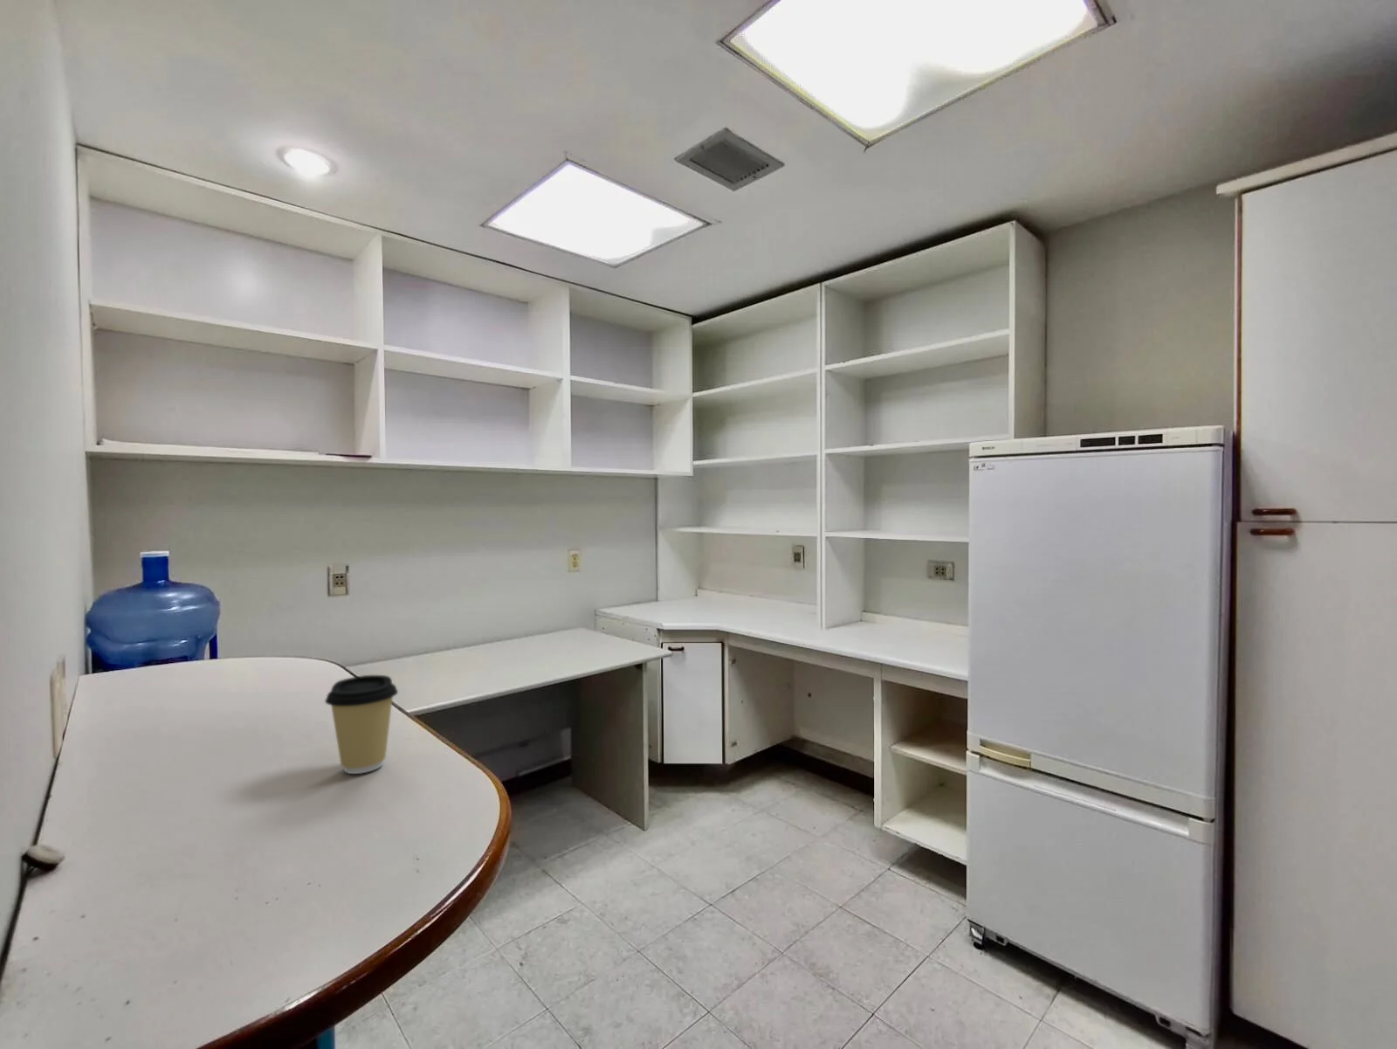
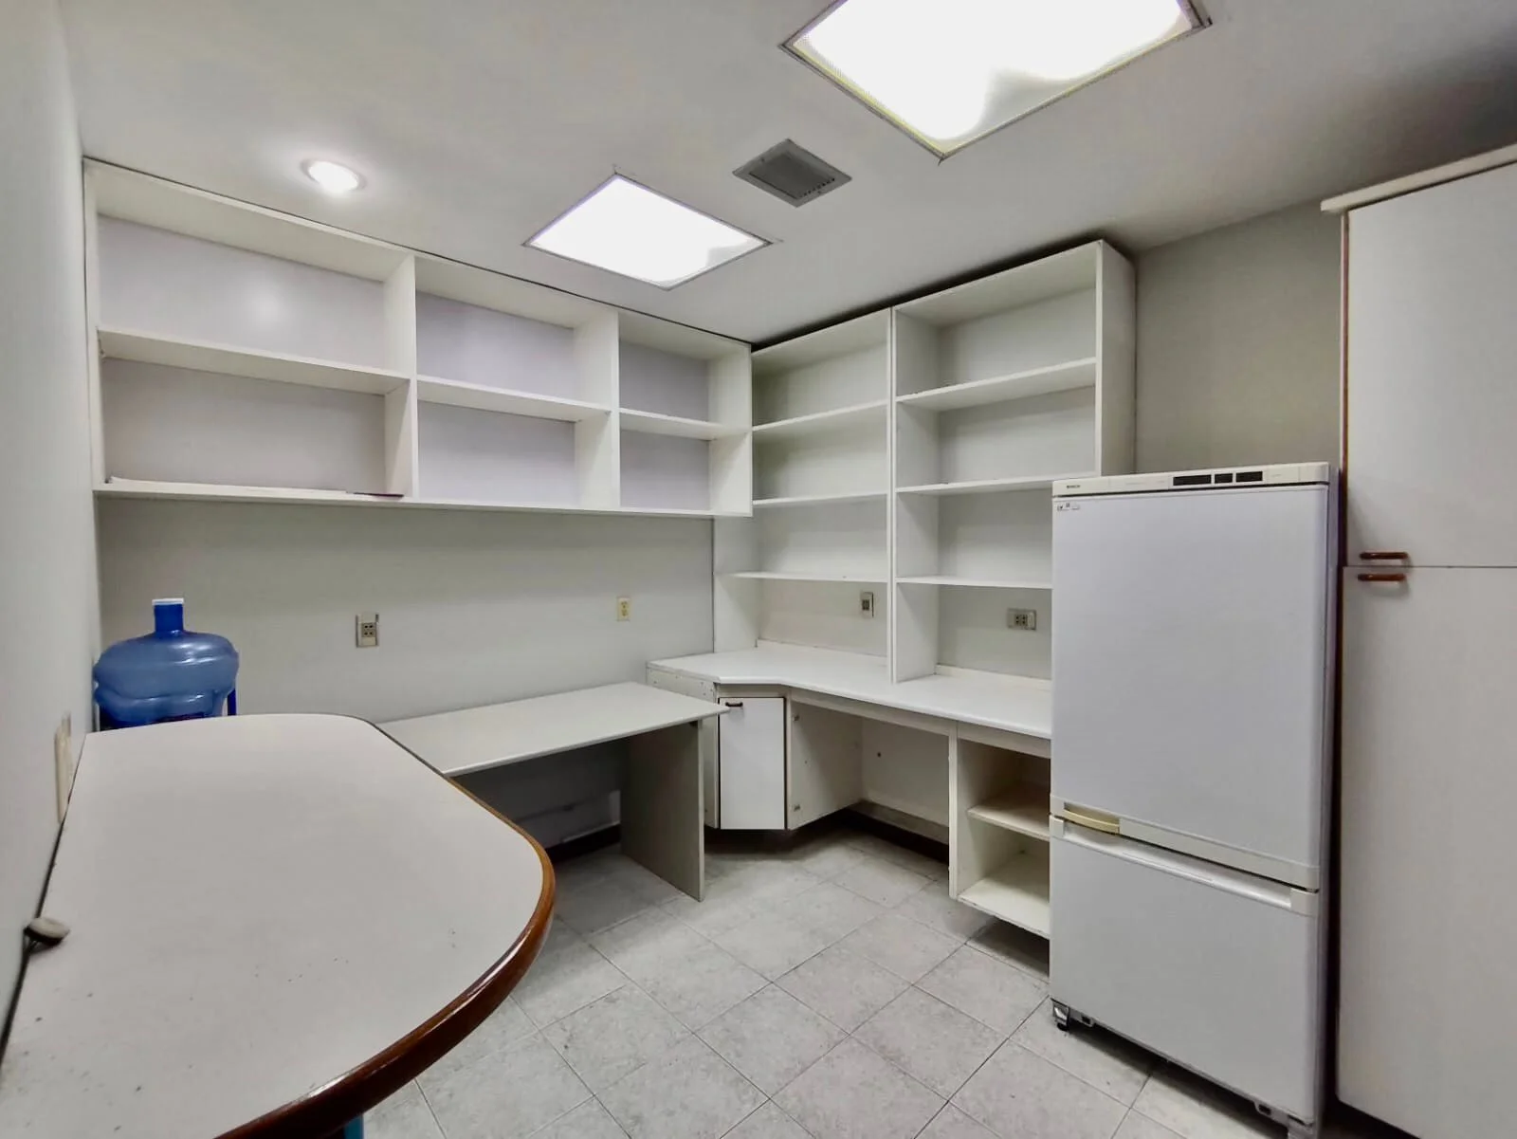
- coffee cup (362, 724)
